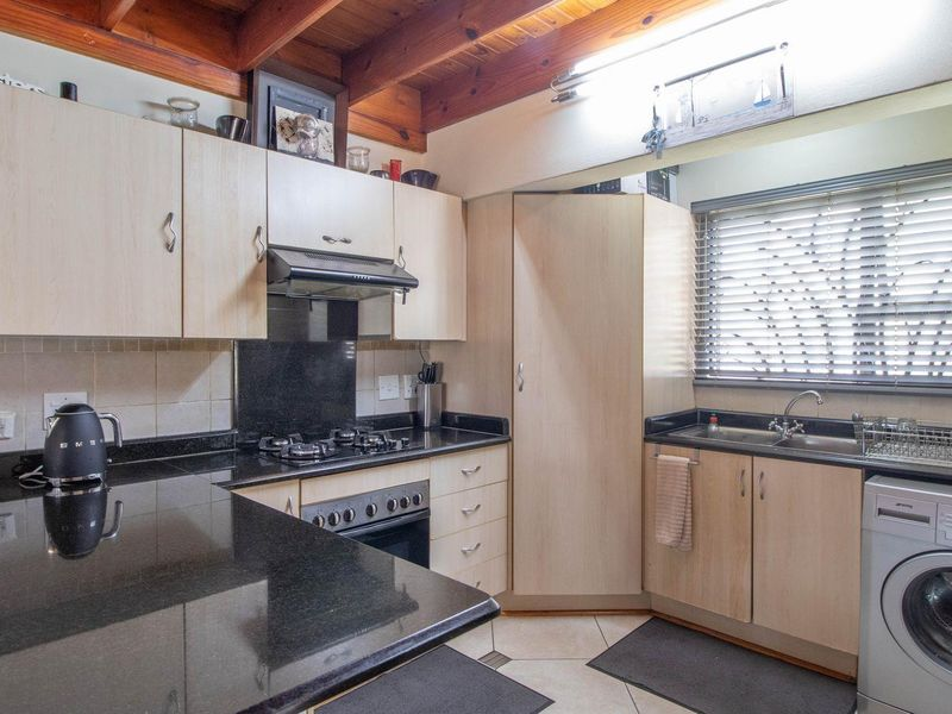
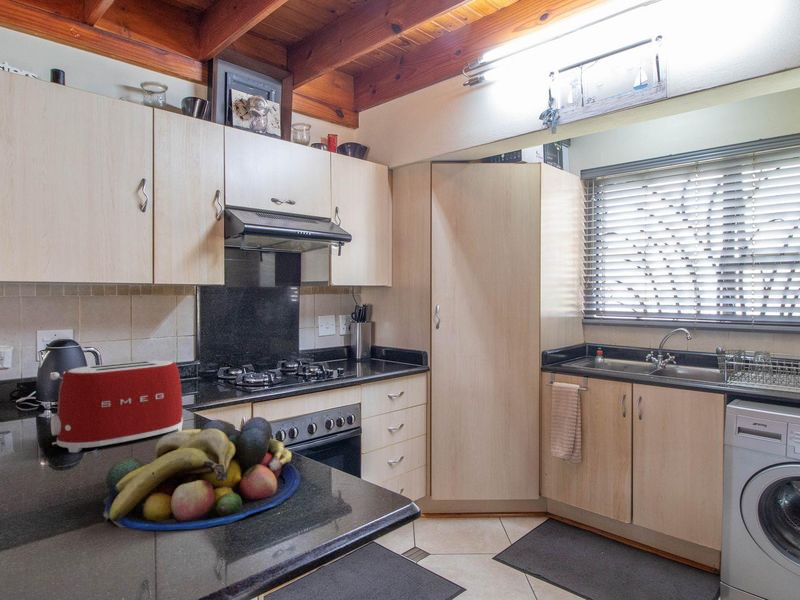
+ toaster (121, 401)
+ fruit bowl (209, 457)
